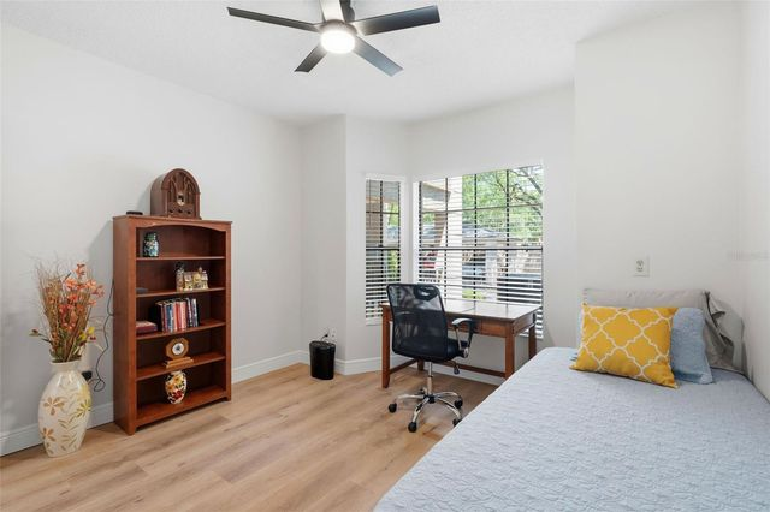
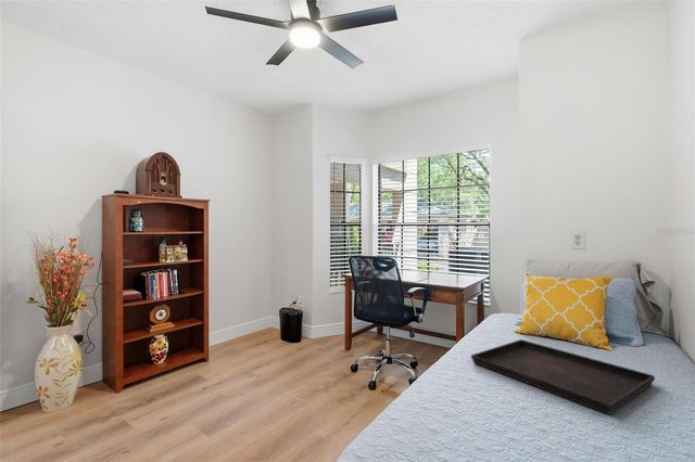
+ serving tray (555, 368)
